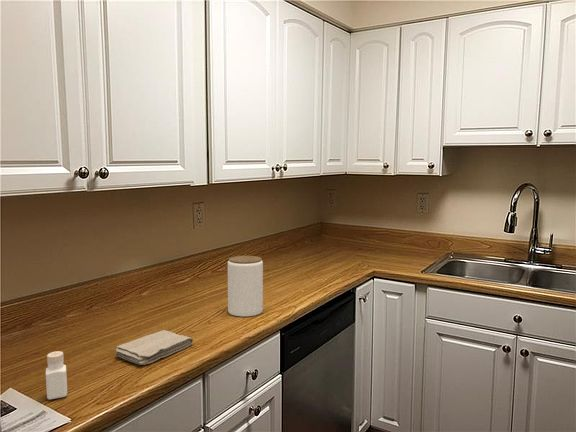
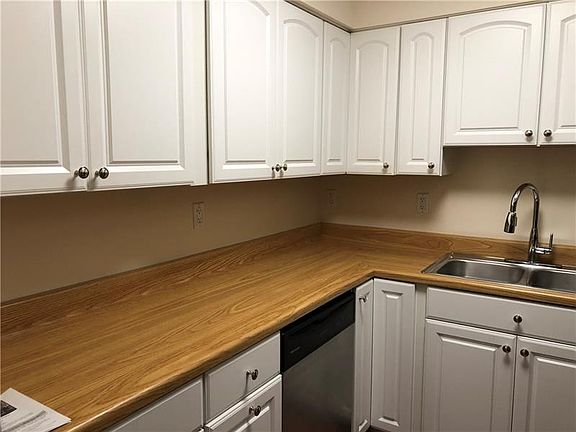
- washcloth (154, 345)
- pepper shaker (56, 374)
- jar (245, 285)
